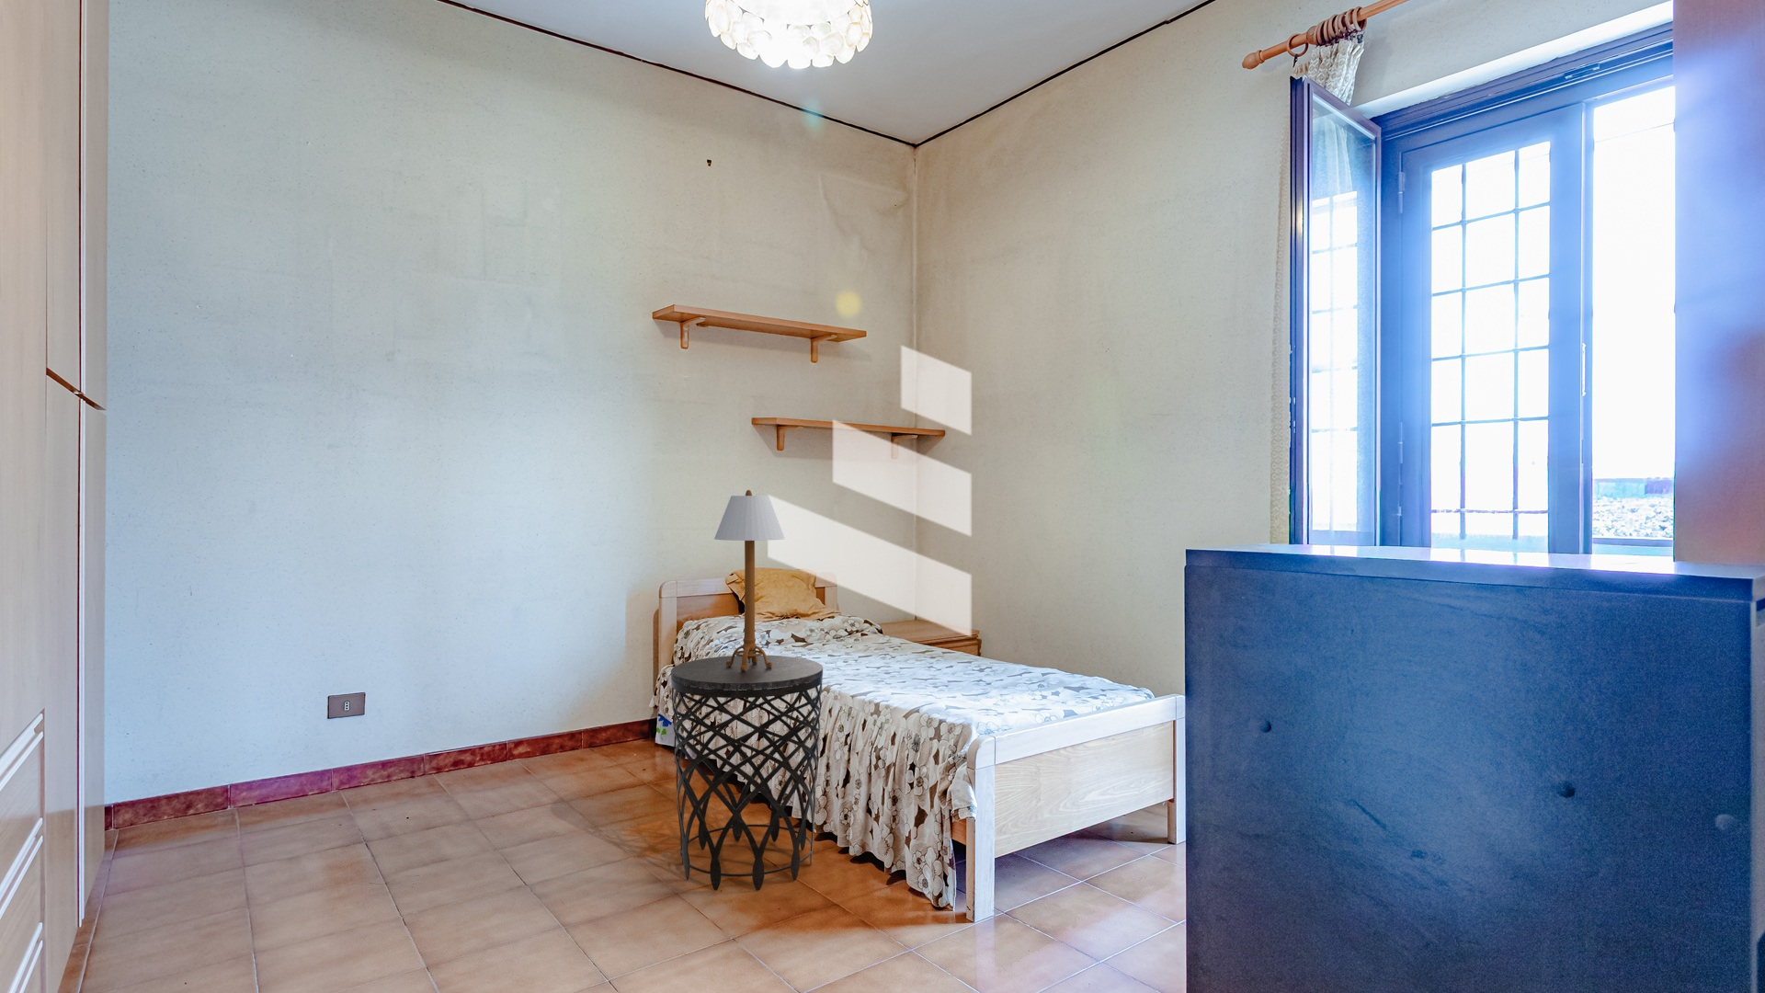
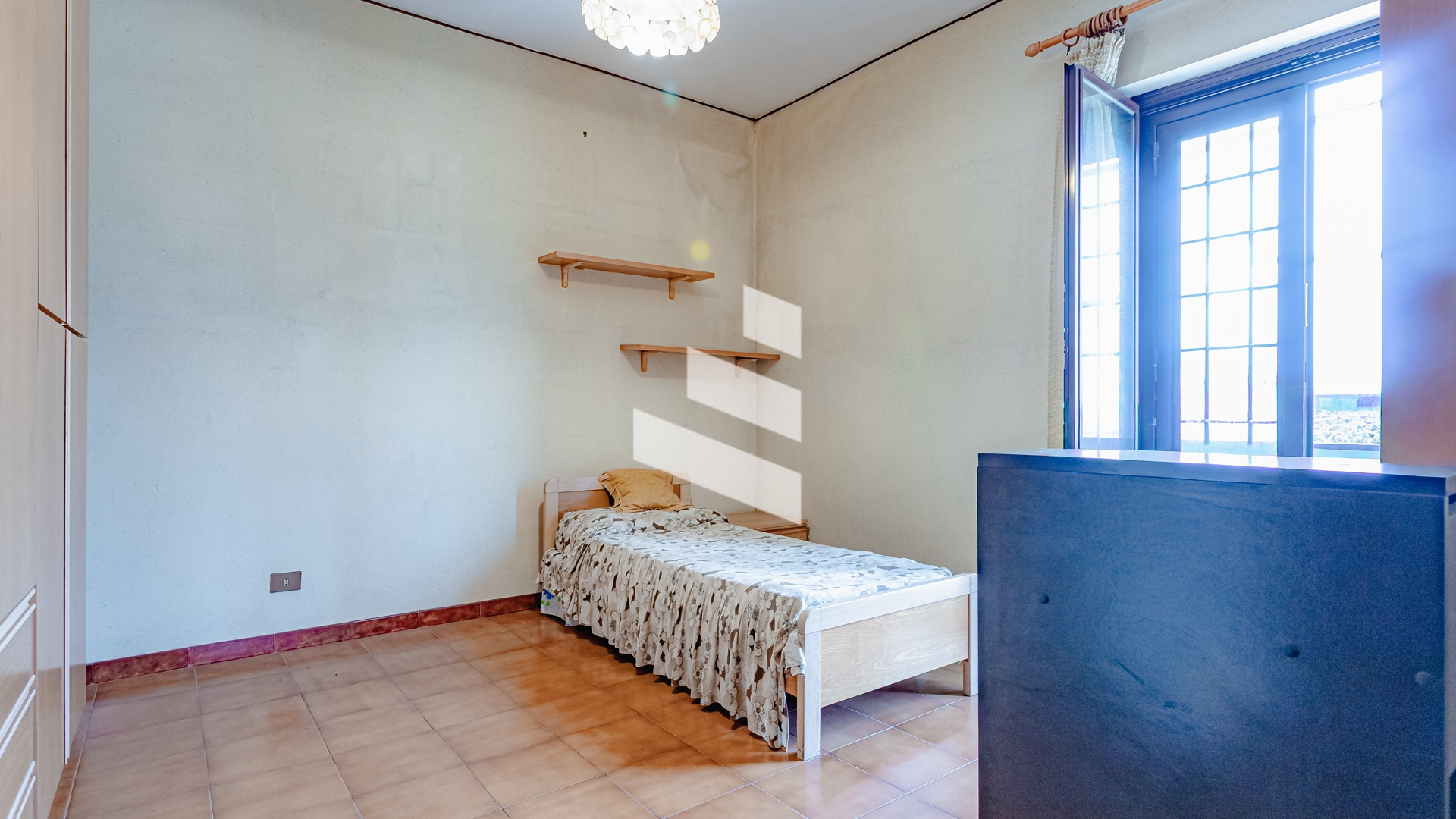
- side table (749, 764)
- table lamp (749, 577)
